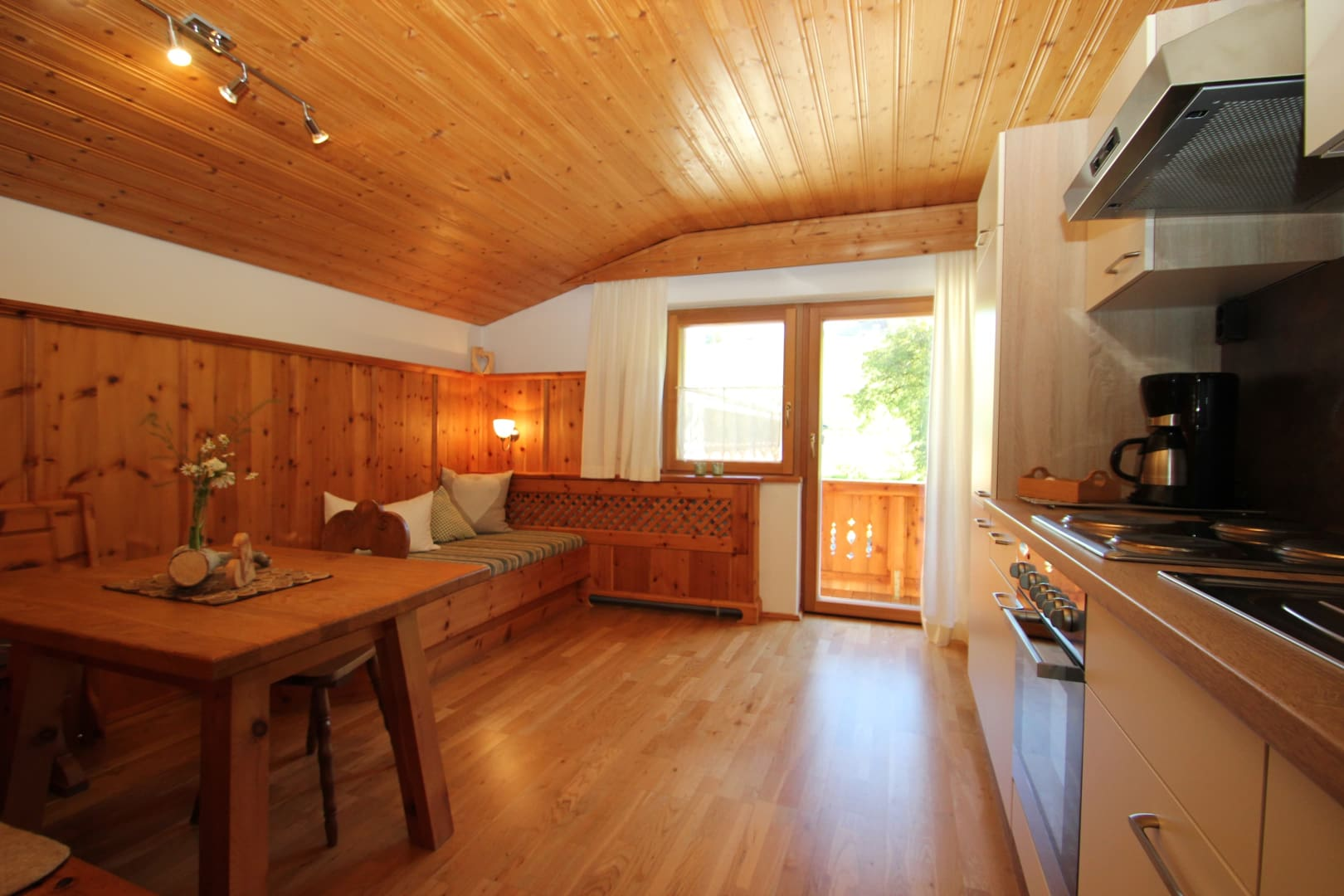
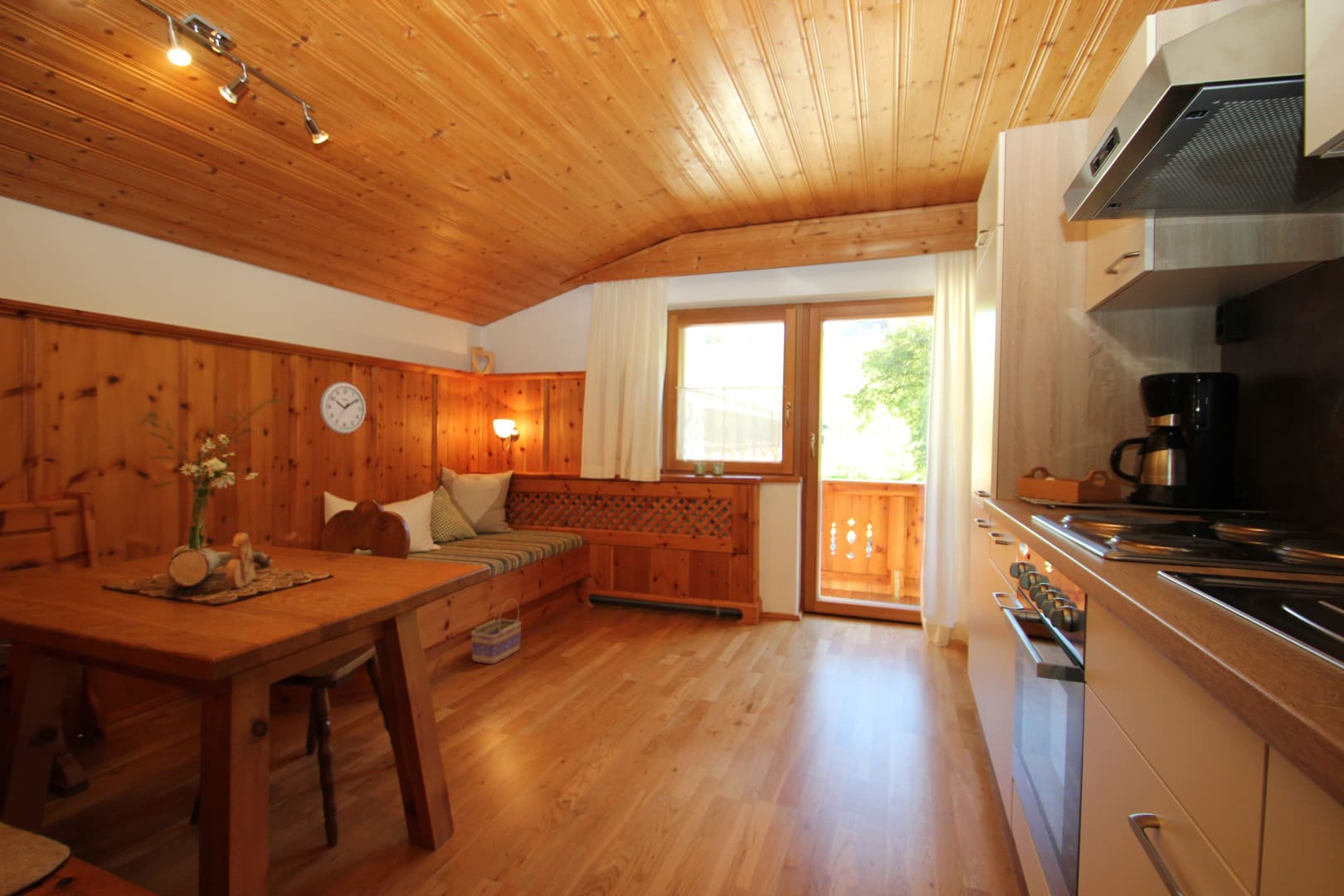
+ basket (497, 626)
+ wall clock (344, 407)
